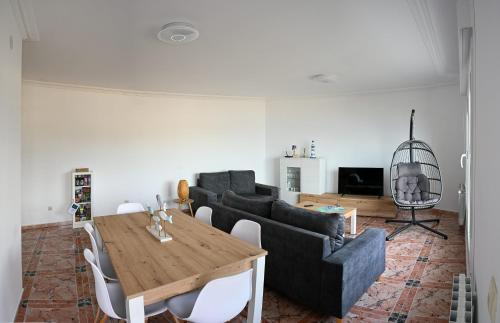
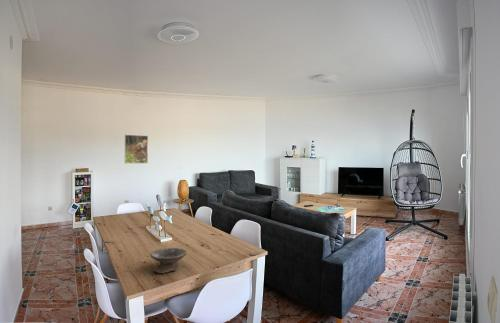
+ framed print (136, 149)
+ bowl (168, 260)
